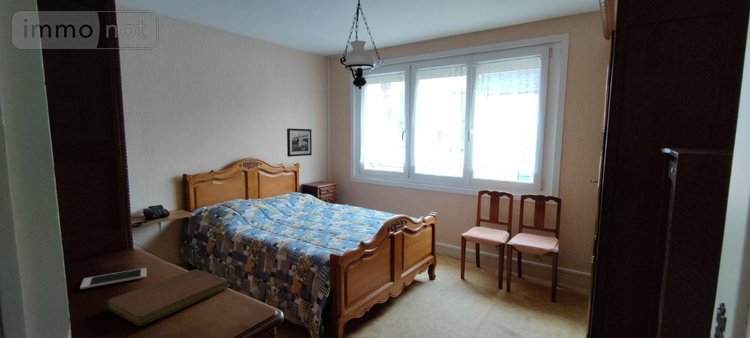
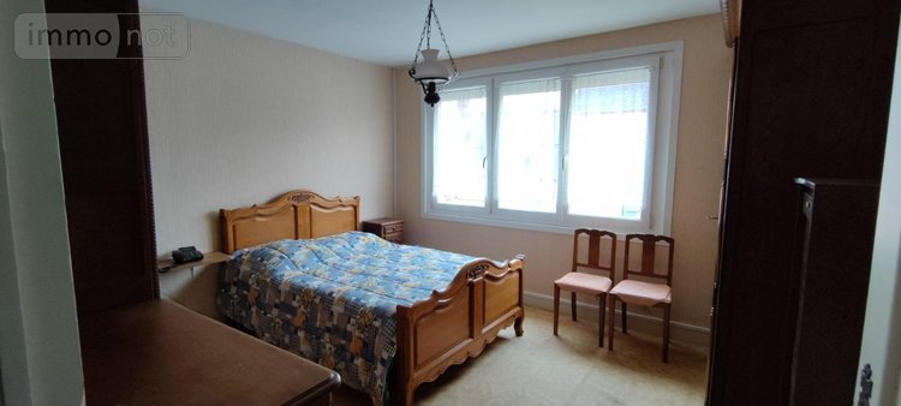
- cell phone (115, 277)
- notebook (171, 293)
- picture frame (299, 142)
